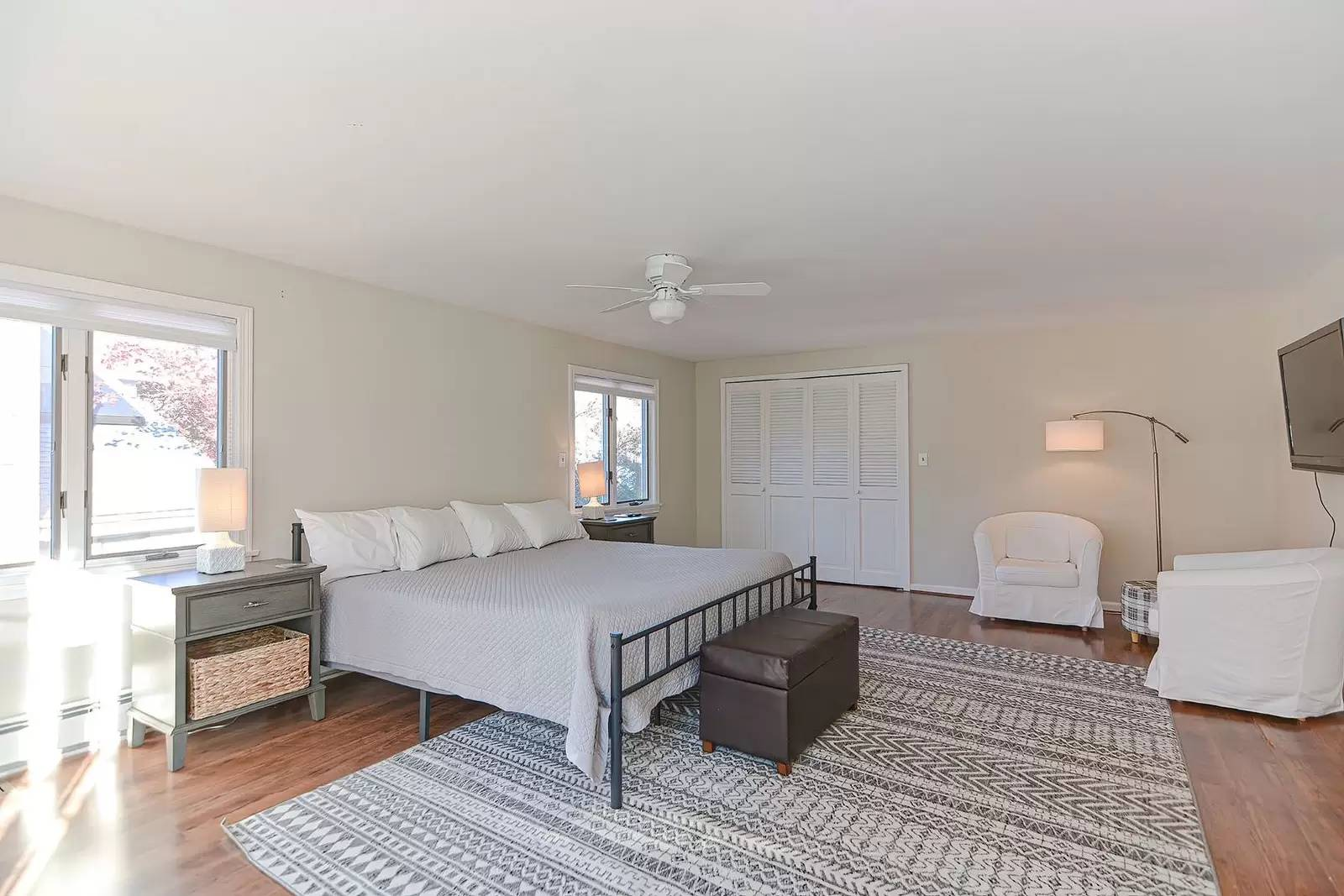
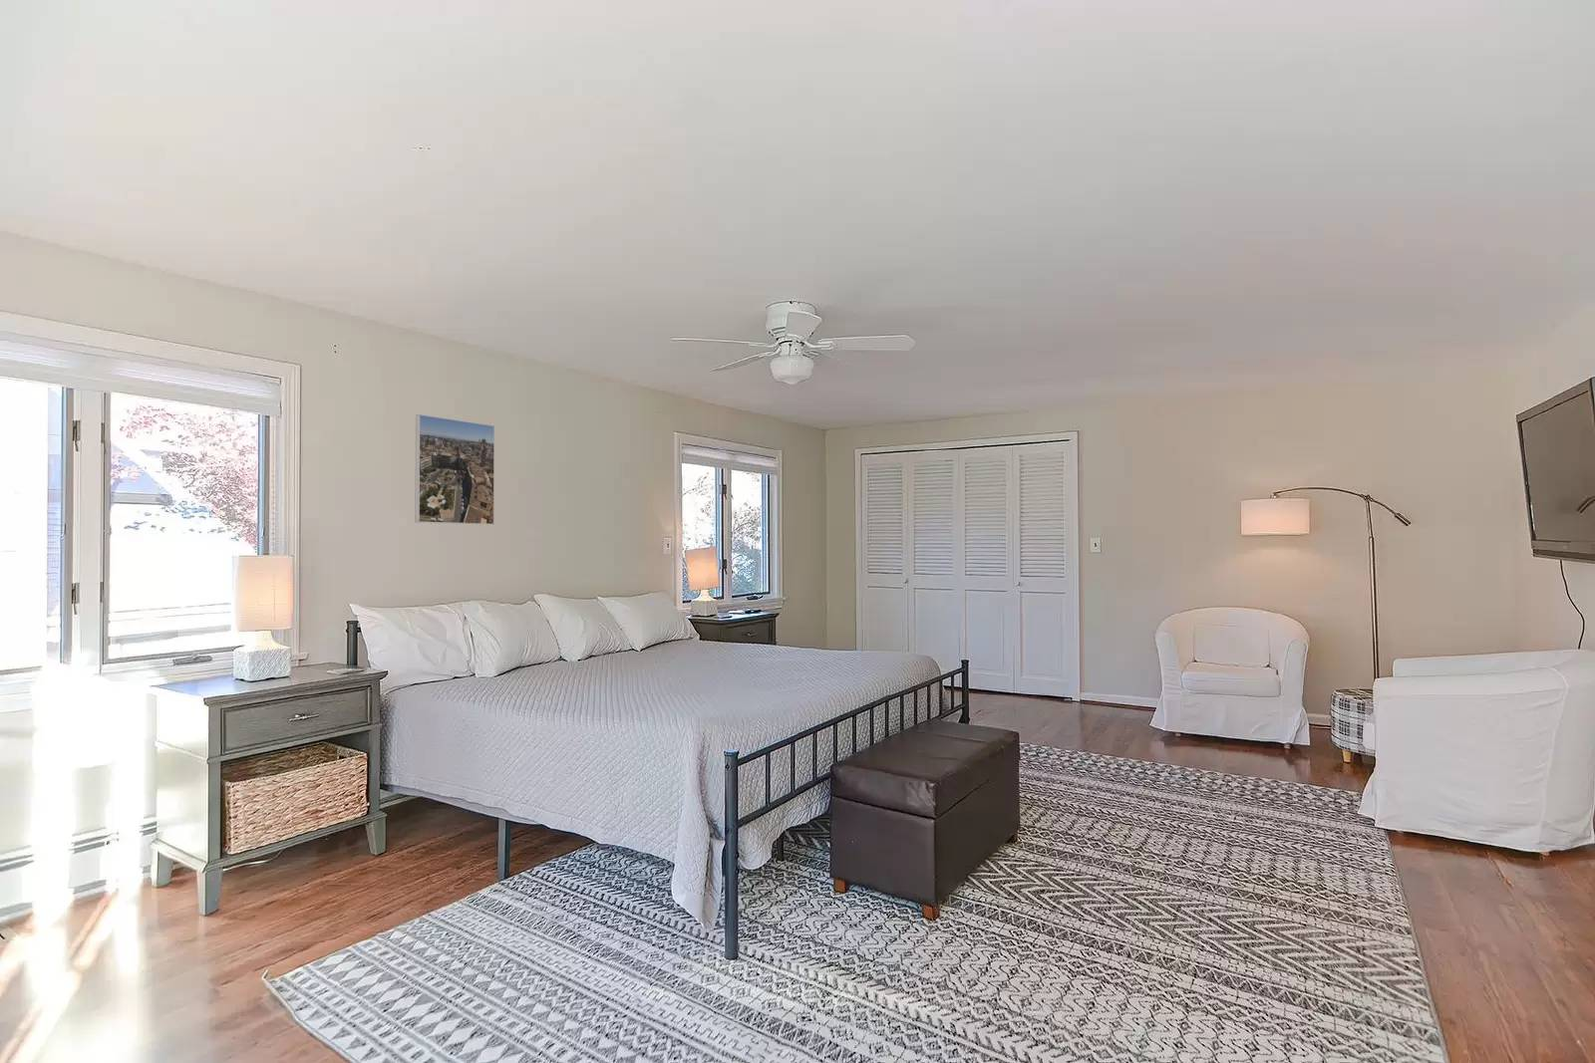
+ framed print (457, 471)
